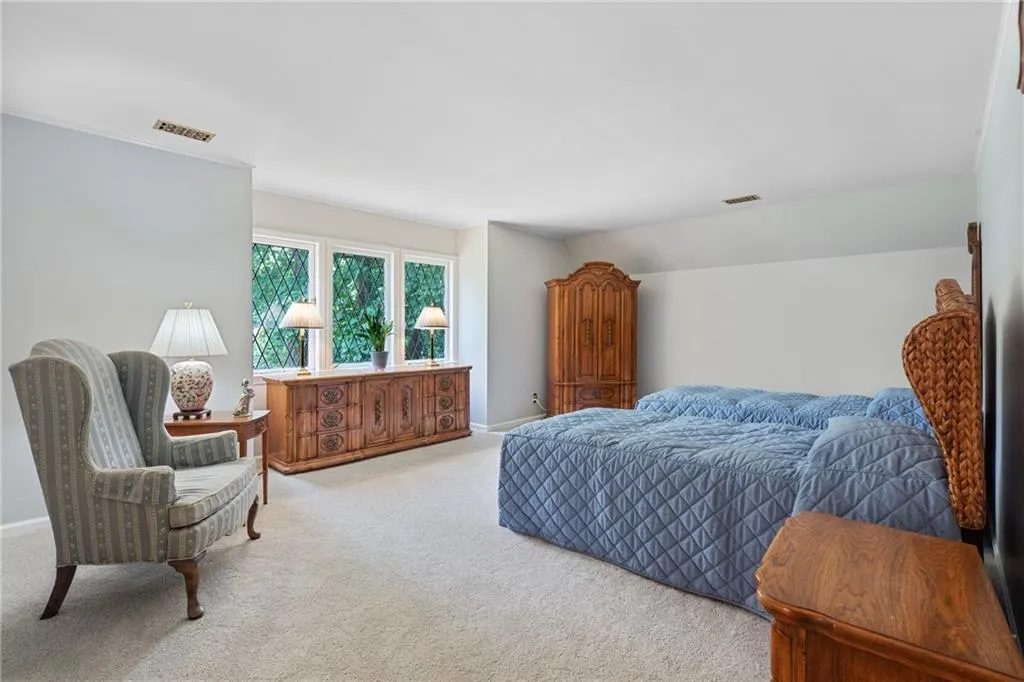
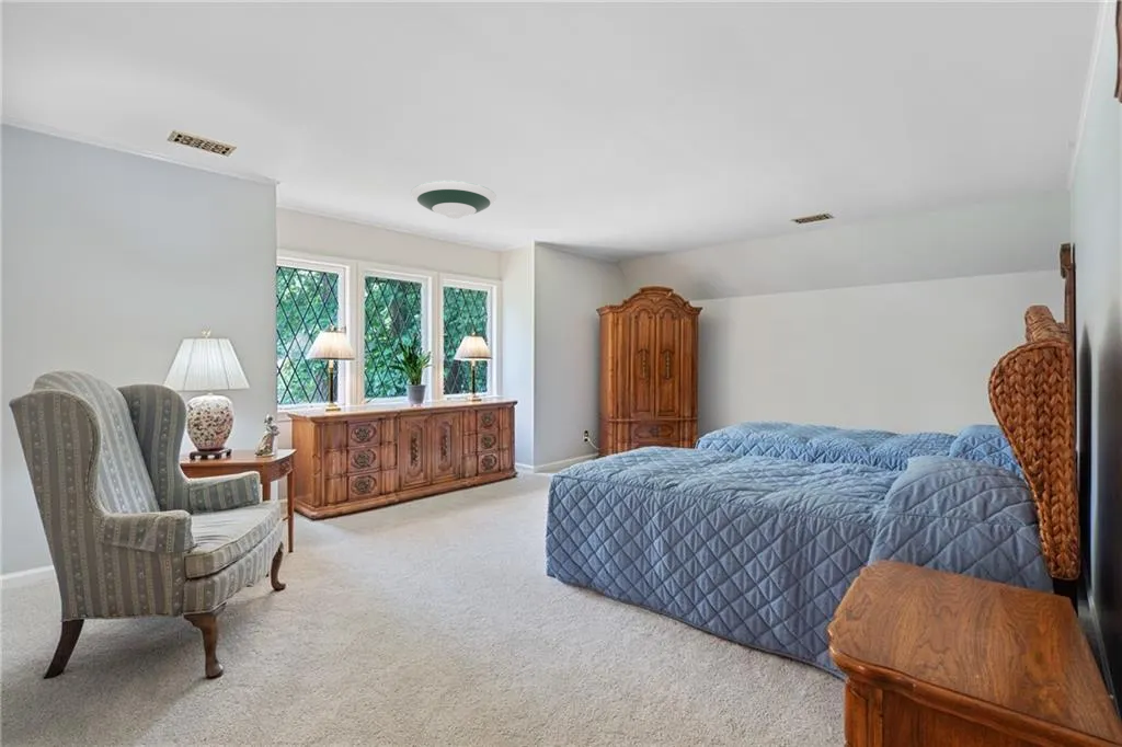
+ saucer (454, 206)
